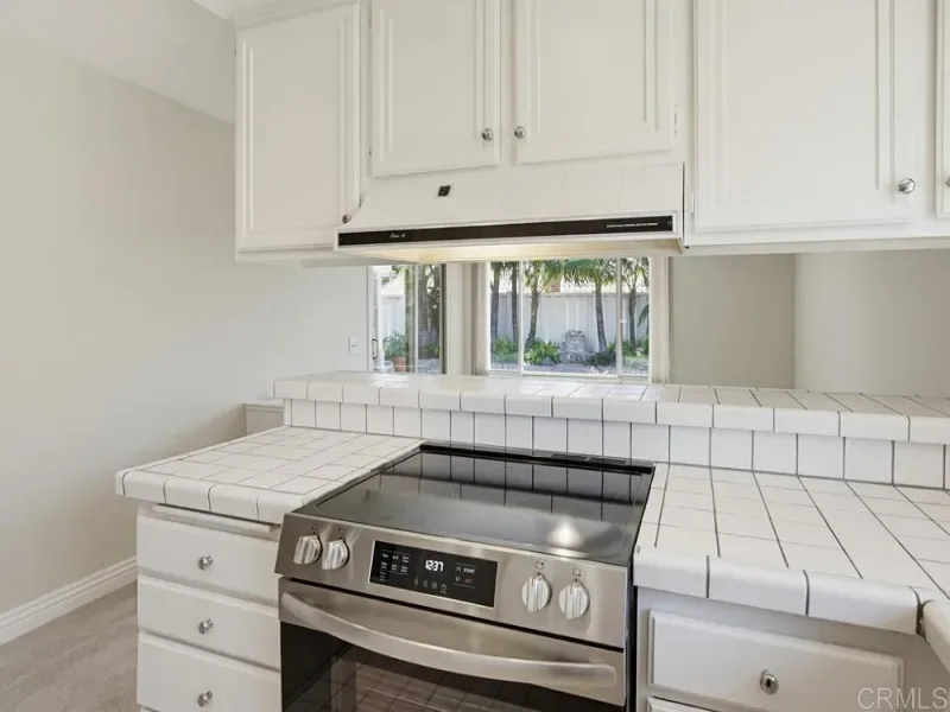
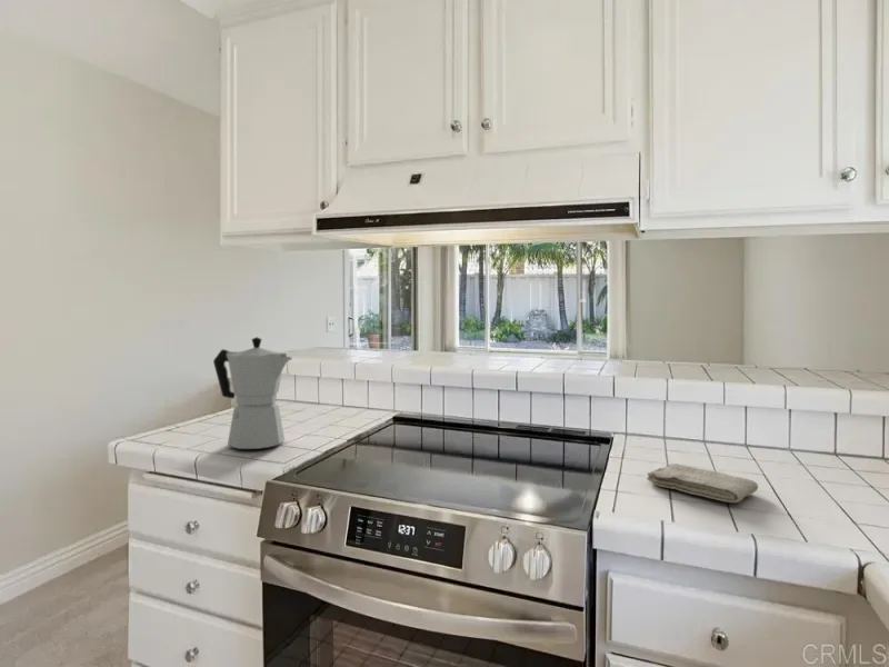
+ washcloth (700, 480)
+ moka pot (251, 389)
